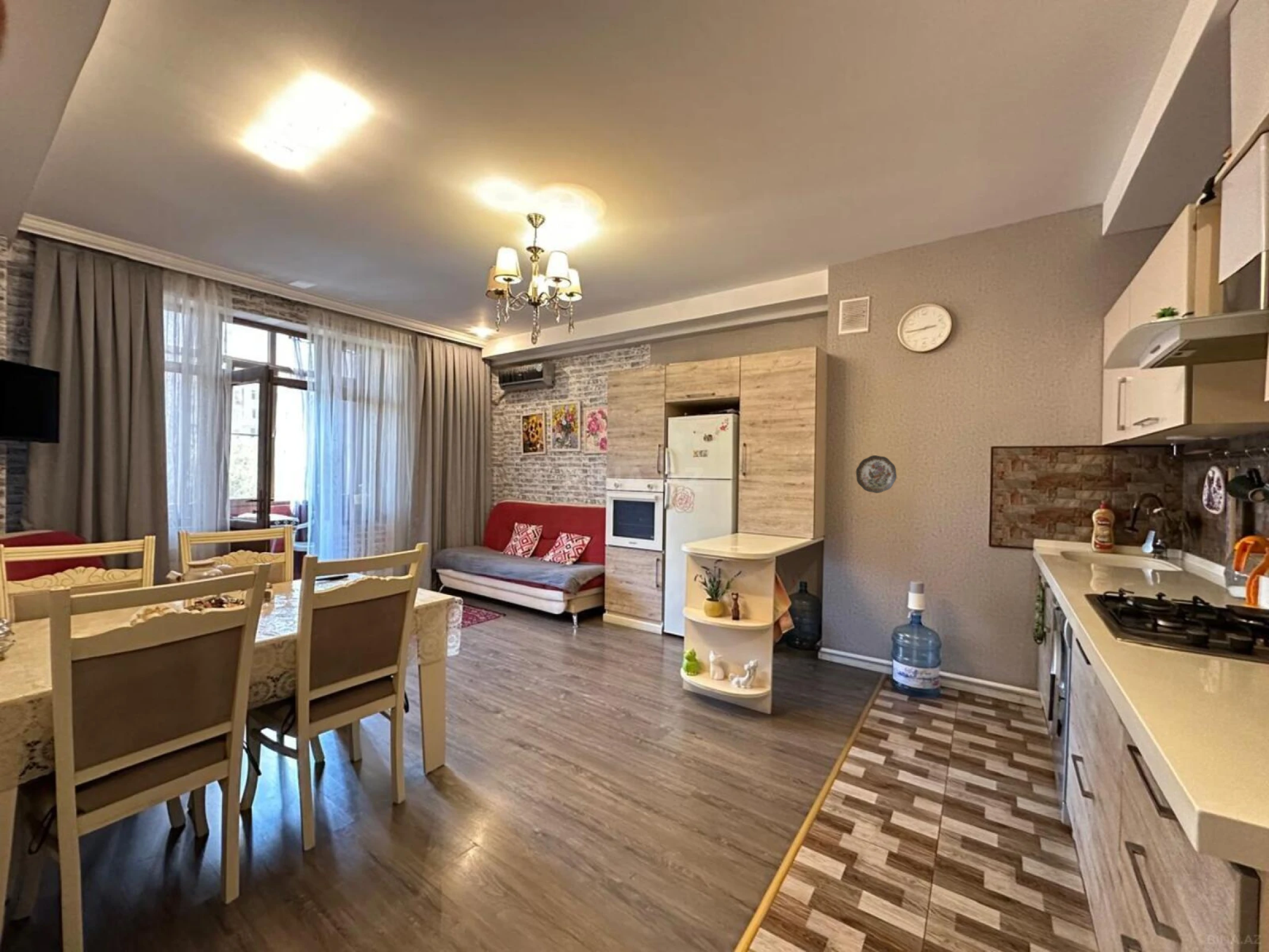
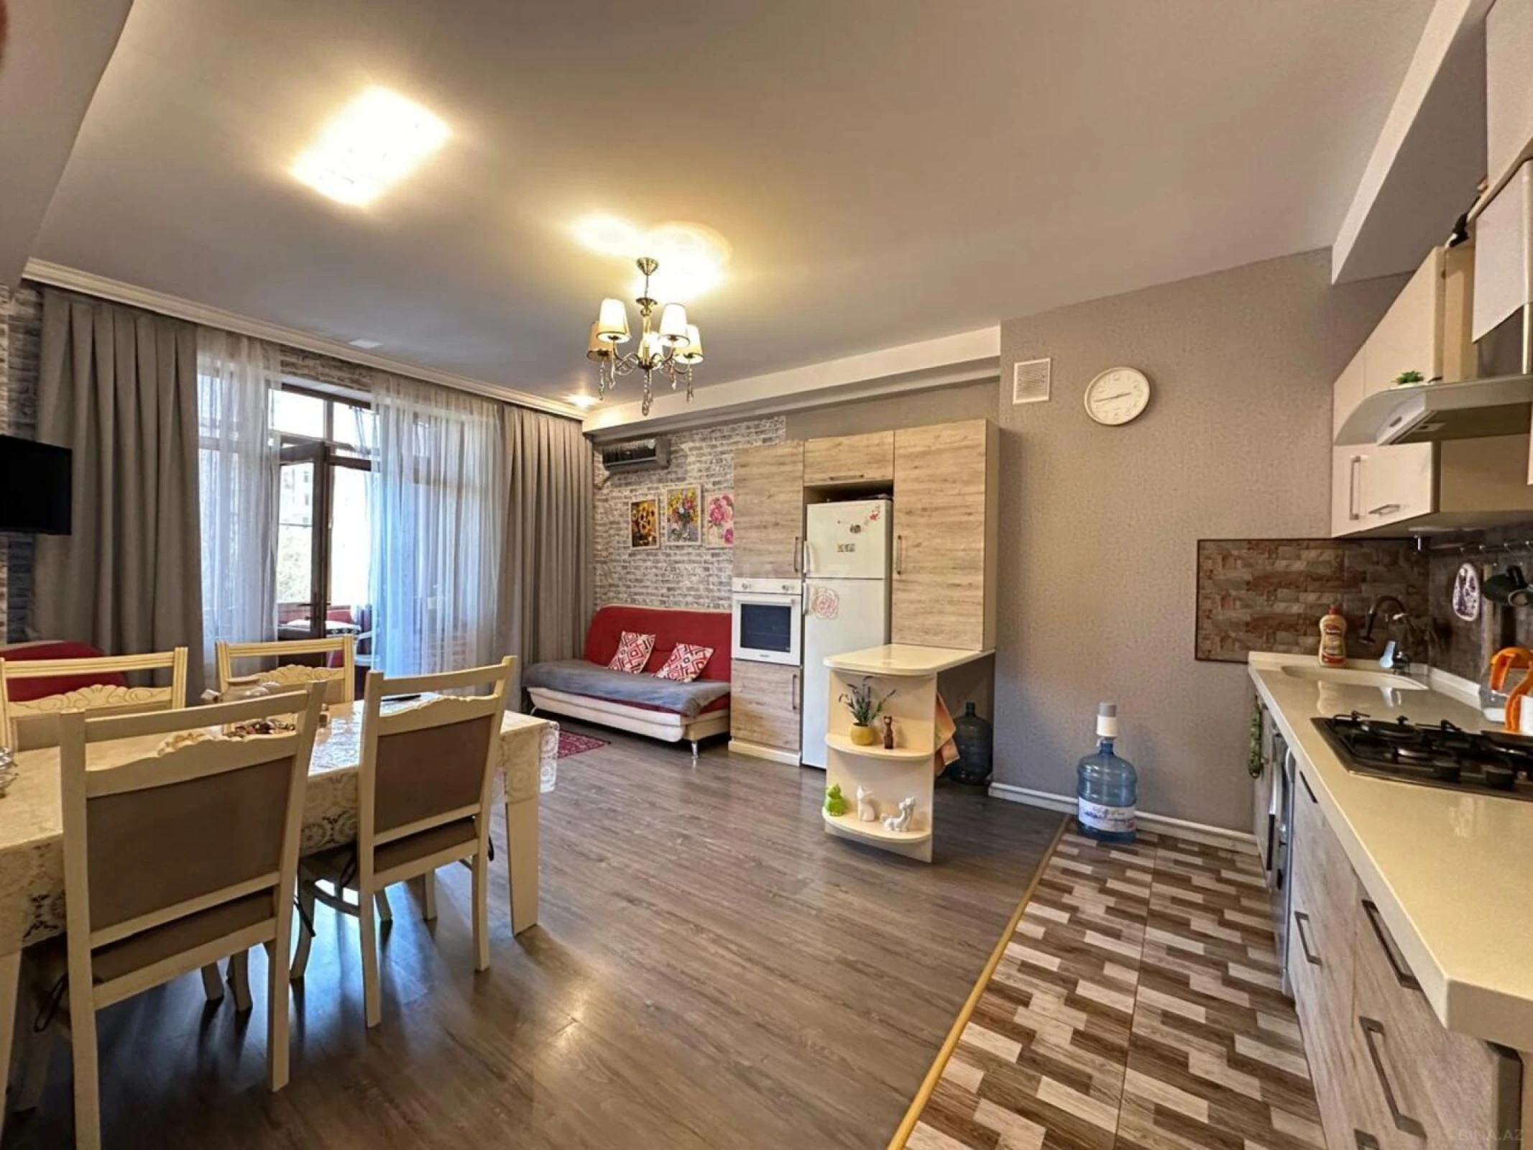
- decorative plate (876, 474)
